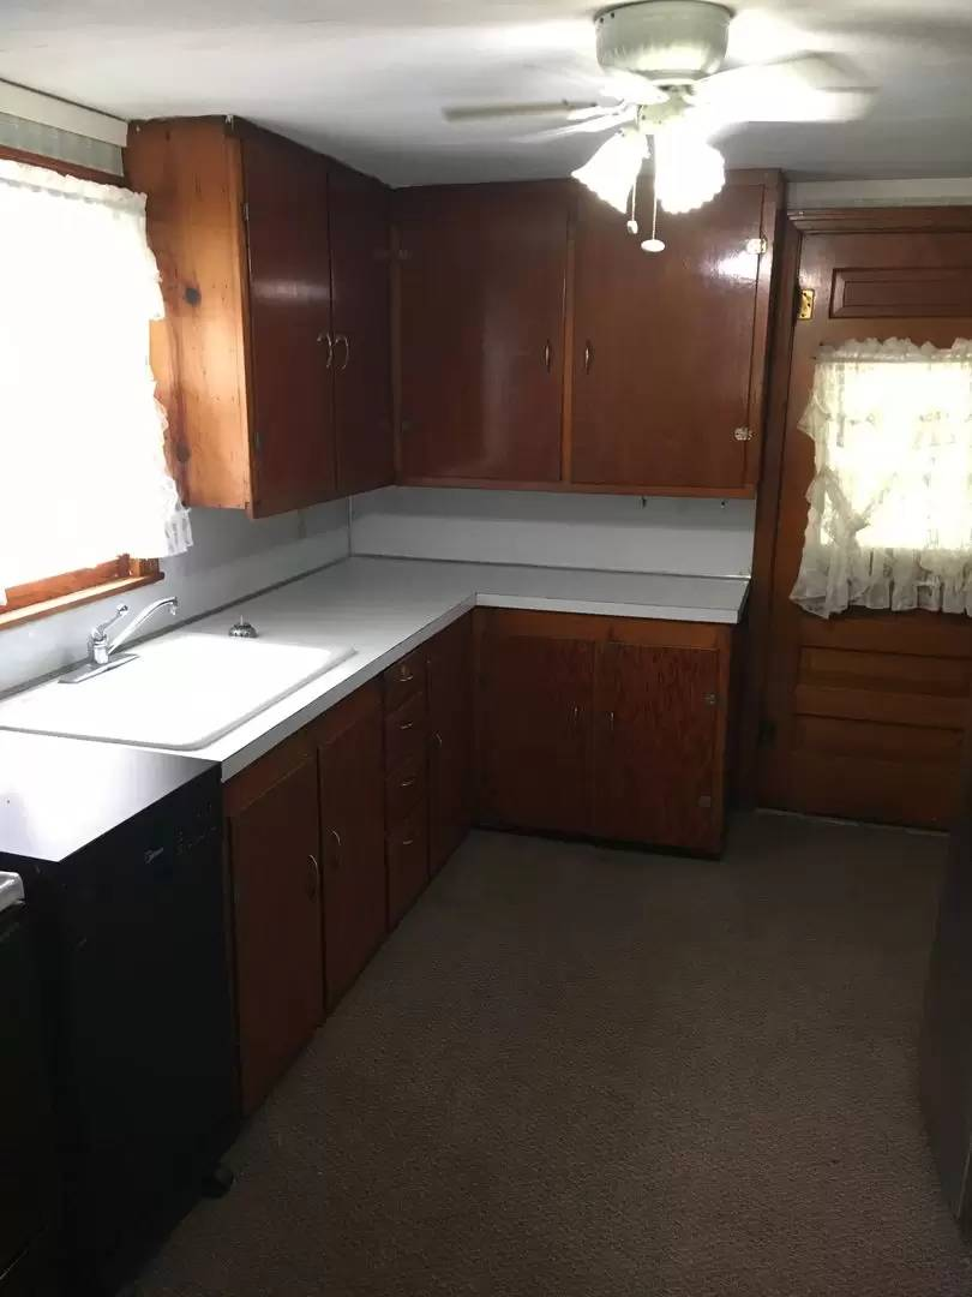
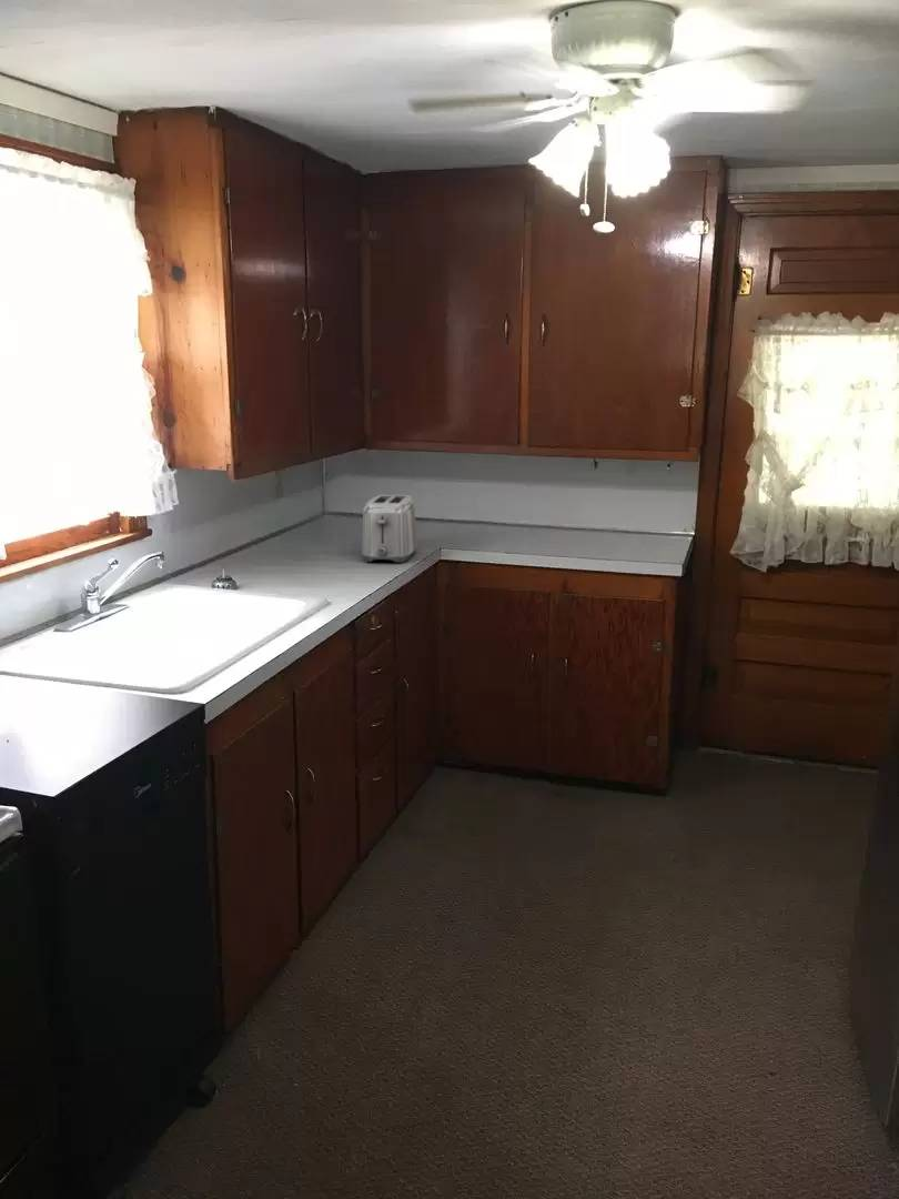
+ toaster (391, 526)
